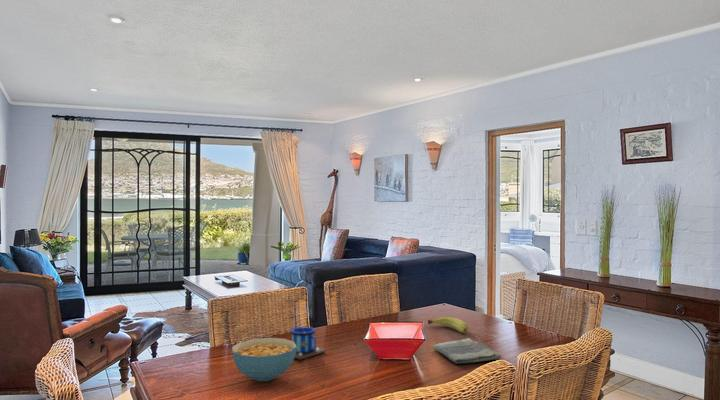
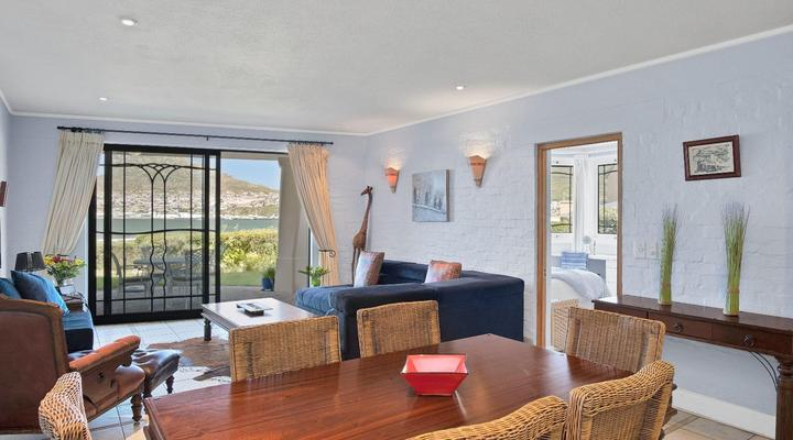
- cereal bowl (264, 362)
- mug (304, 328)
- dish towel (466, 350)
- fruit (449, 324)
